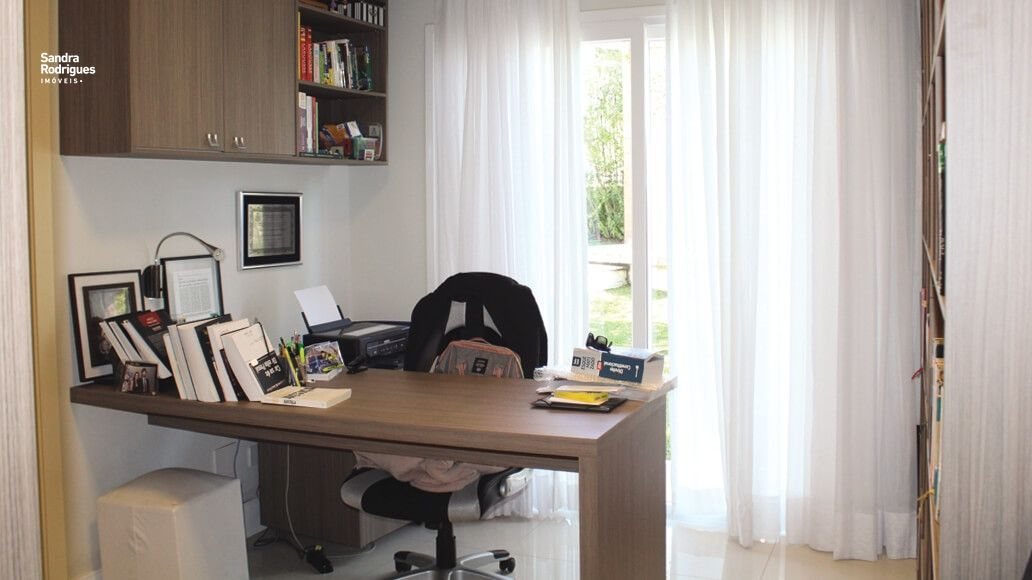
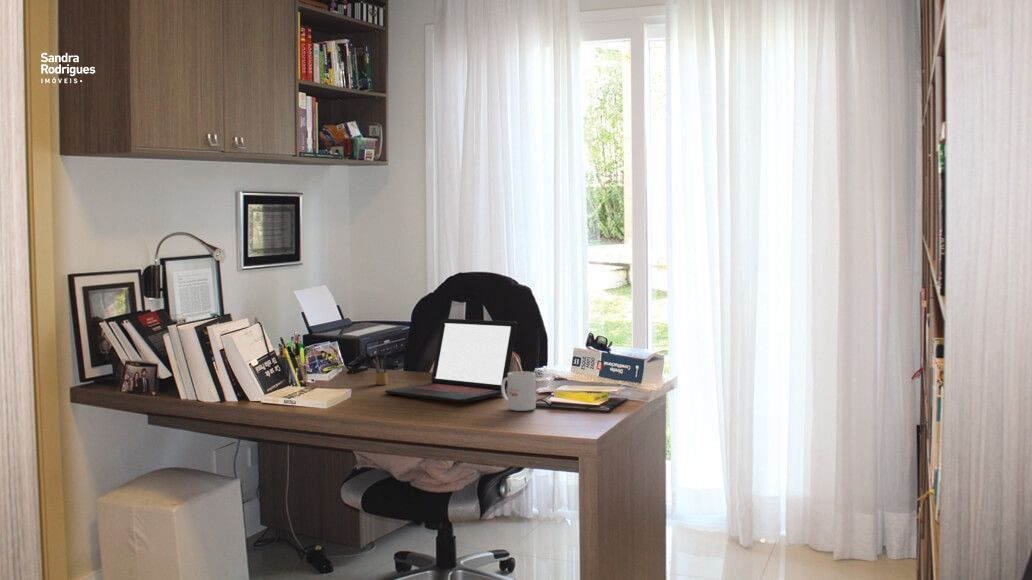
+ pencil box (382, 369)
+ mug (517, 390)
+ laptop (450, 358)
